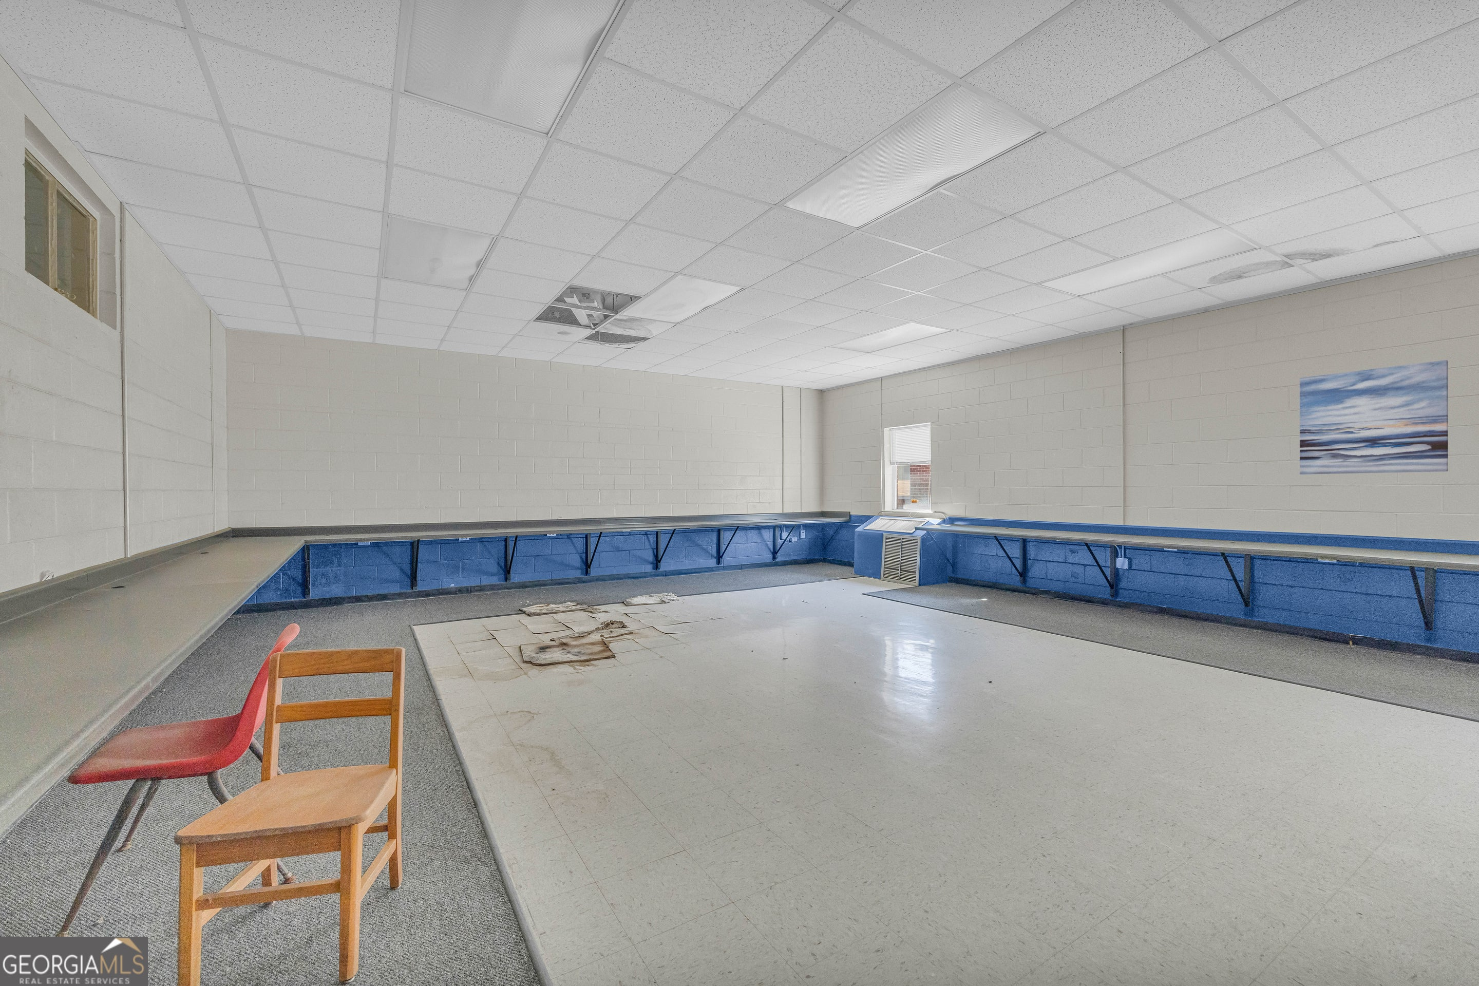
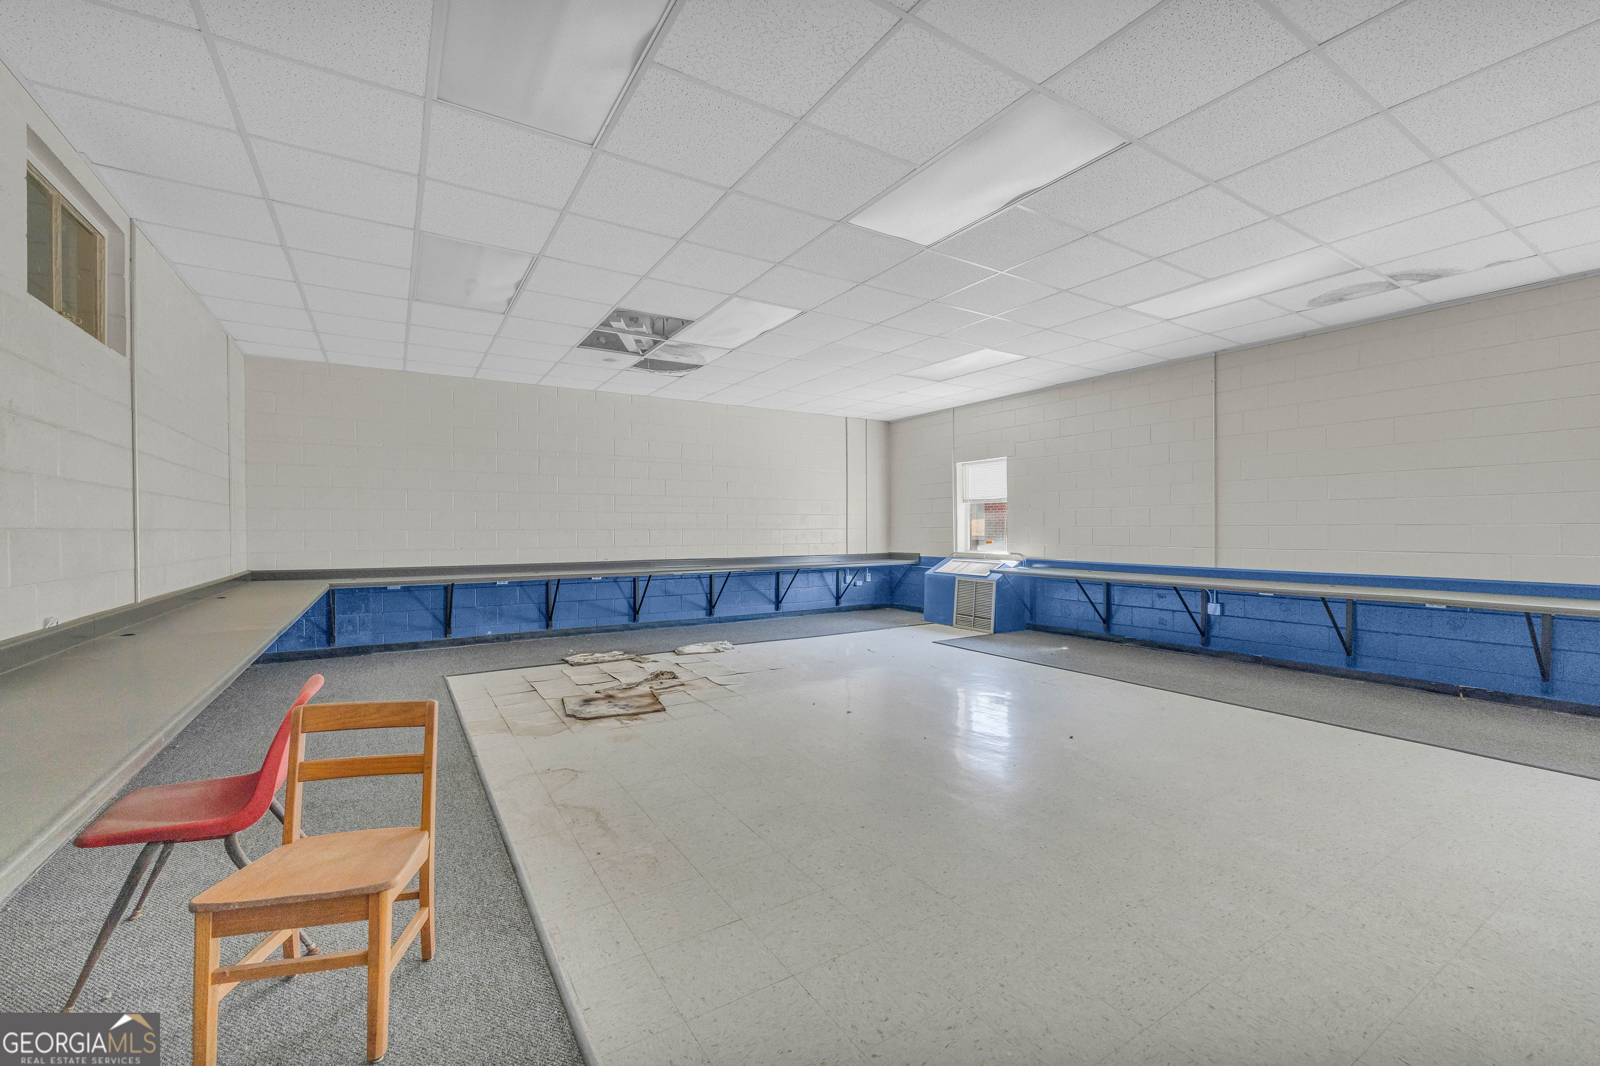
- wall art (1368, 421)
